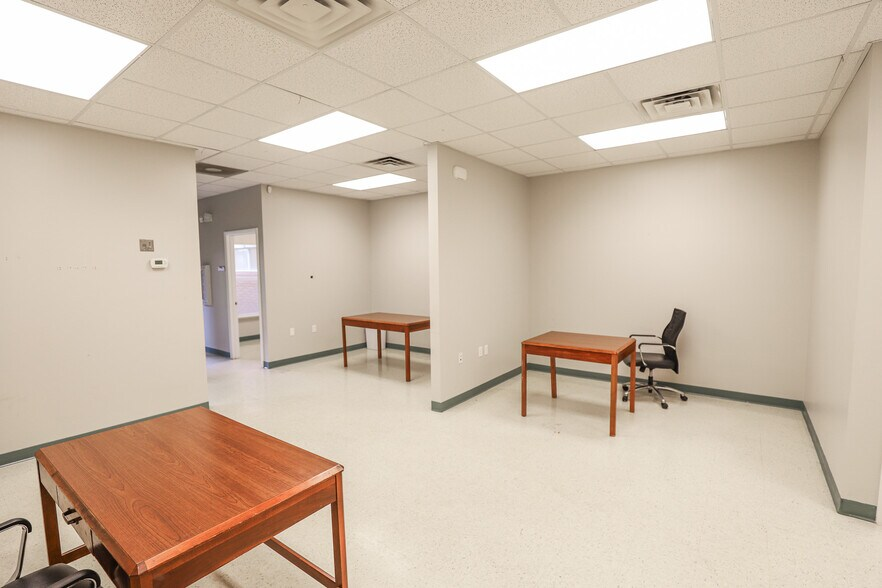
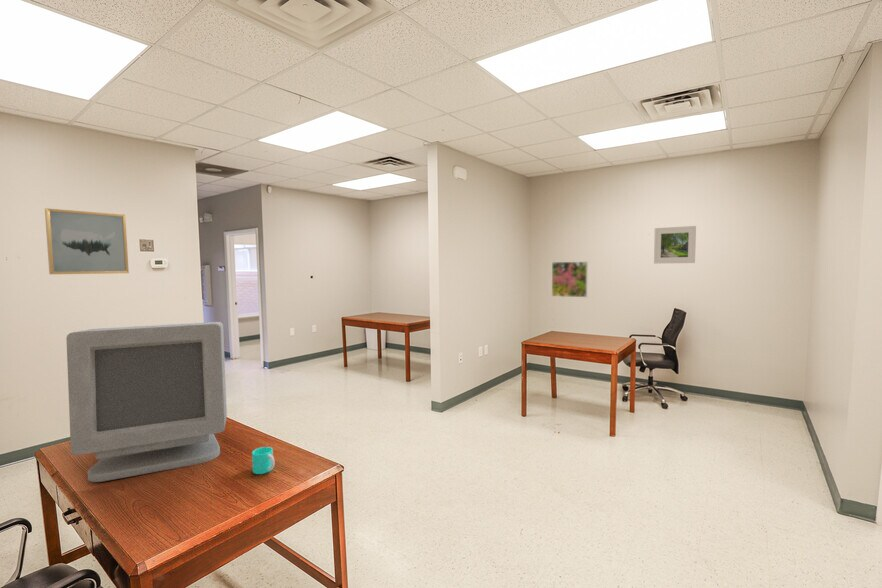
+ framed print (569, 279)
+ wall art (89, 243)
+ cup (265, 461)
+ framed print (674, 245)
+ computer monitor (163, 384)
